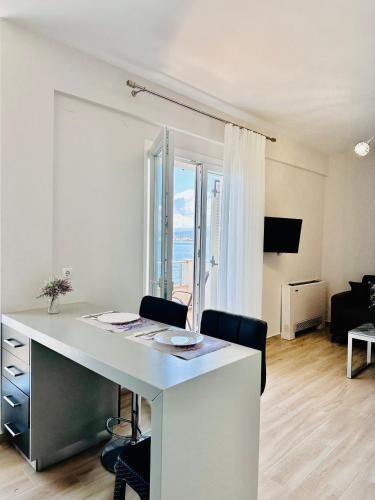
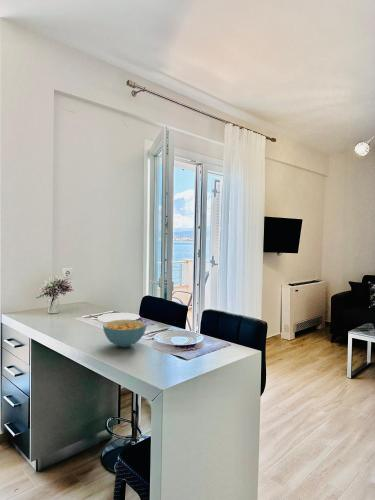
+ cereal bowl (124, 334)
